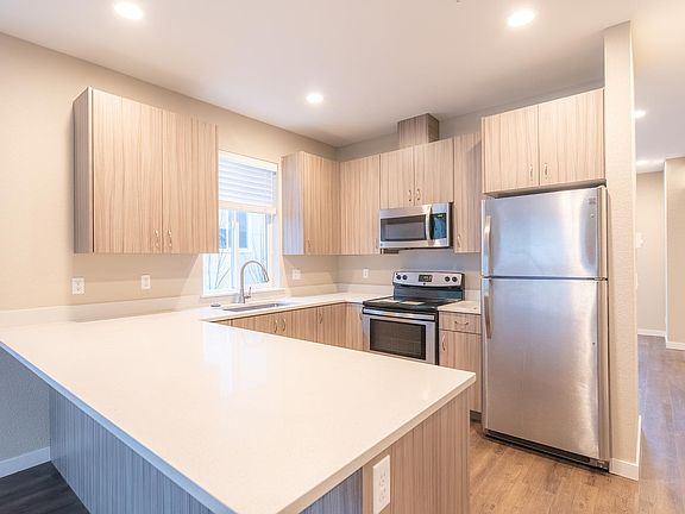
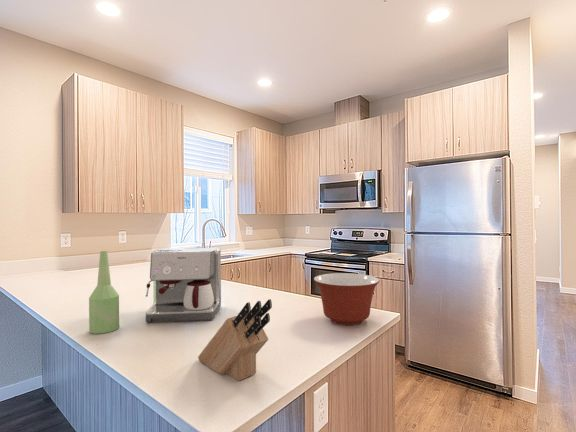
+ mixing bowl (346, 299)
+ knife block (235, 331)
+ coffee maker (185, 281)
+ bottle (104, 290)
